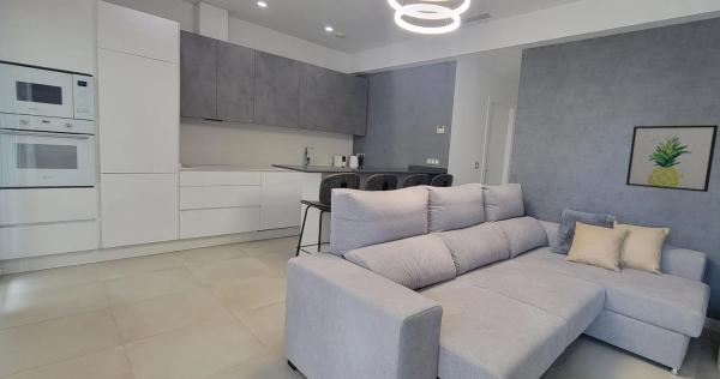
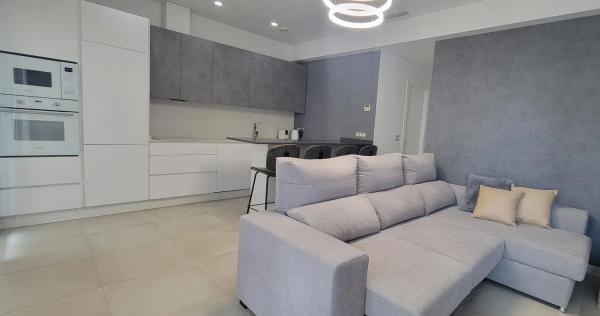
- wall art (668, 157)
